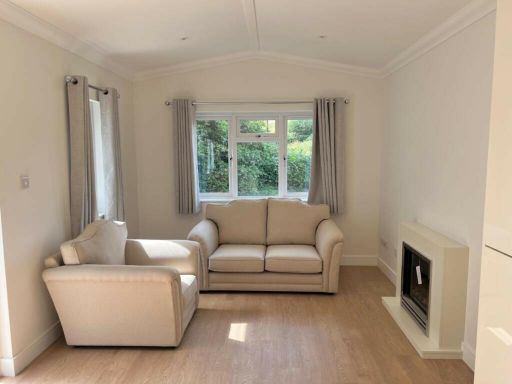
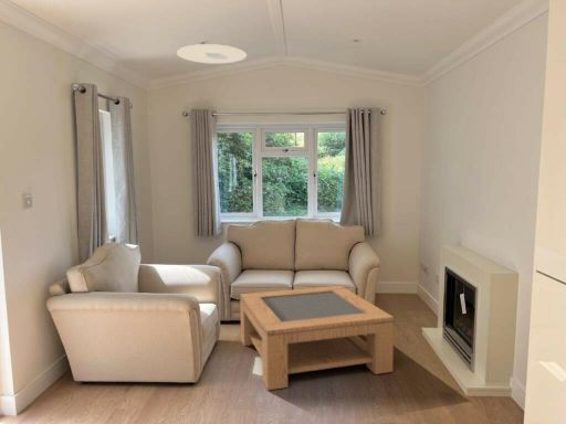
+ ceiling light (211, 51)
+ coffee table (310, 329)
